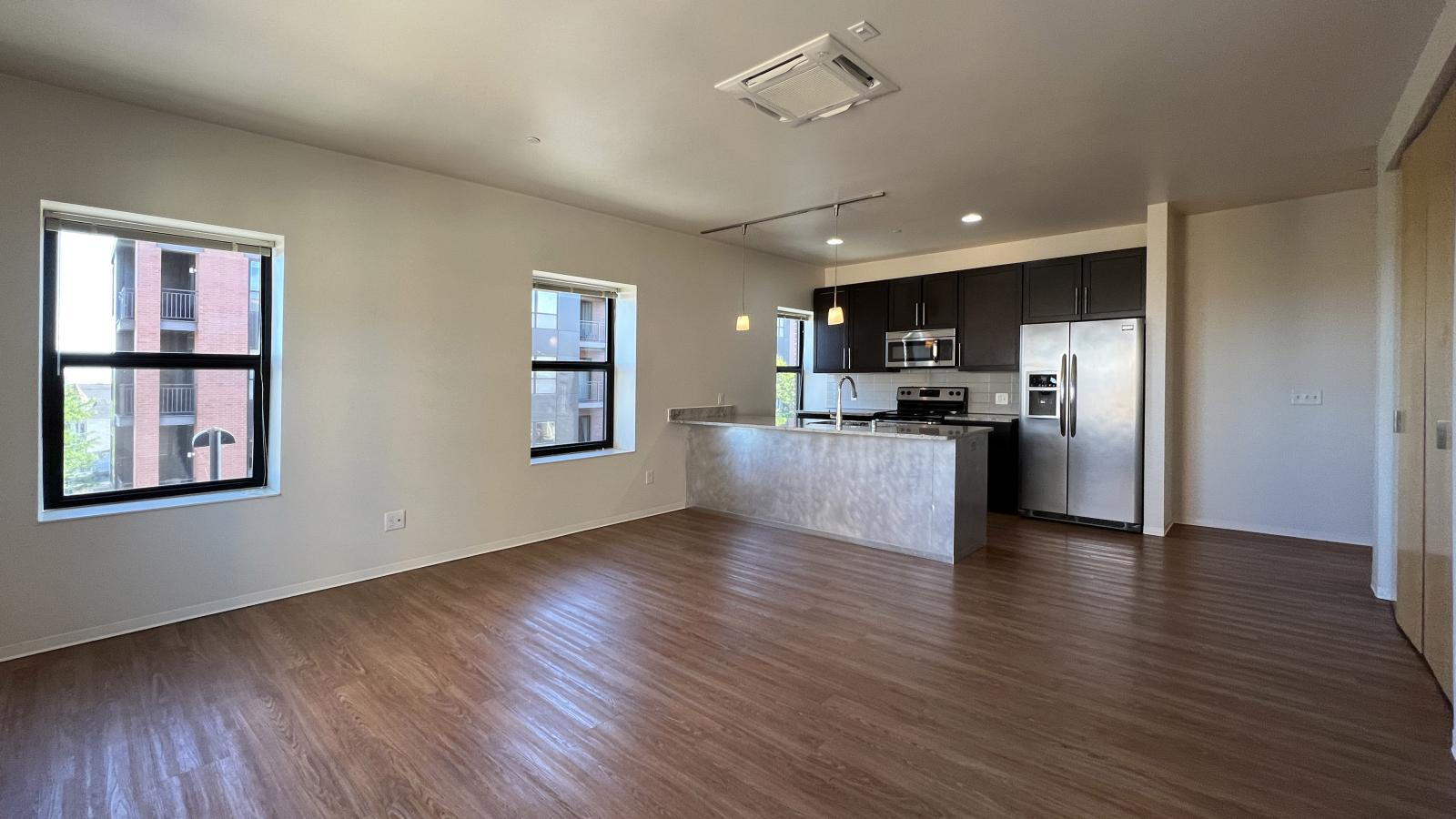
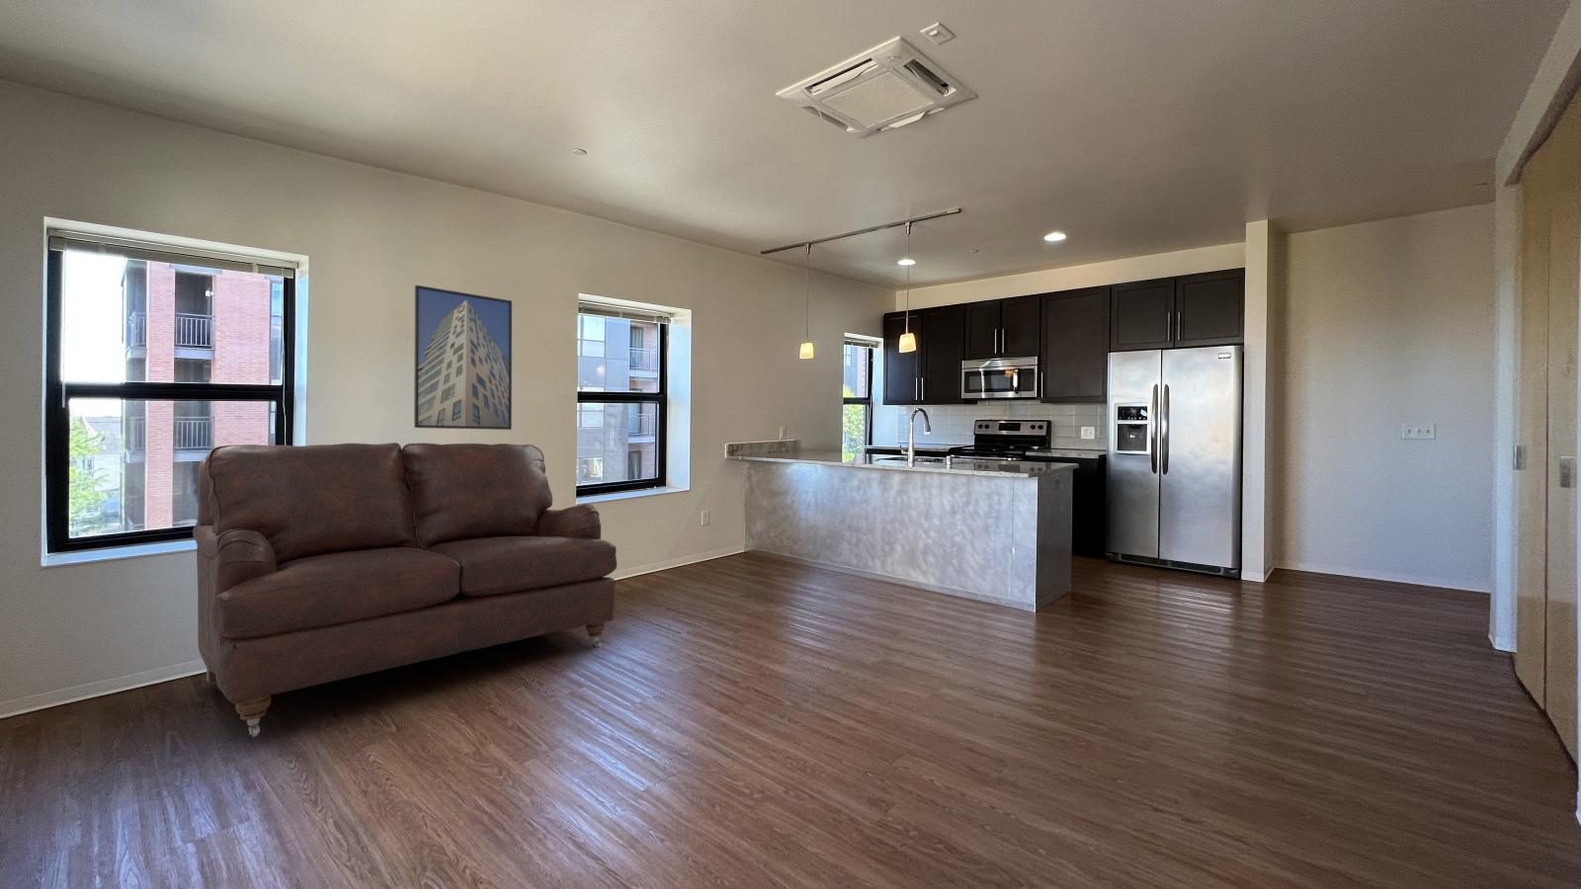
+ sofa (416, 550)
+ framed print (466, 360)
